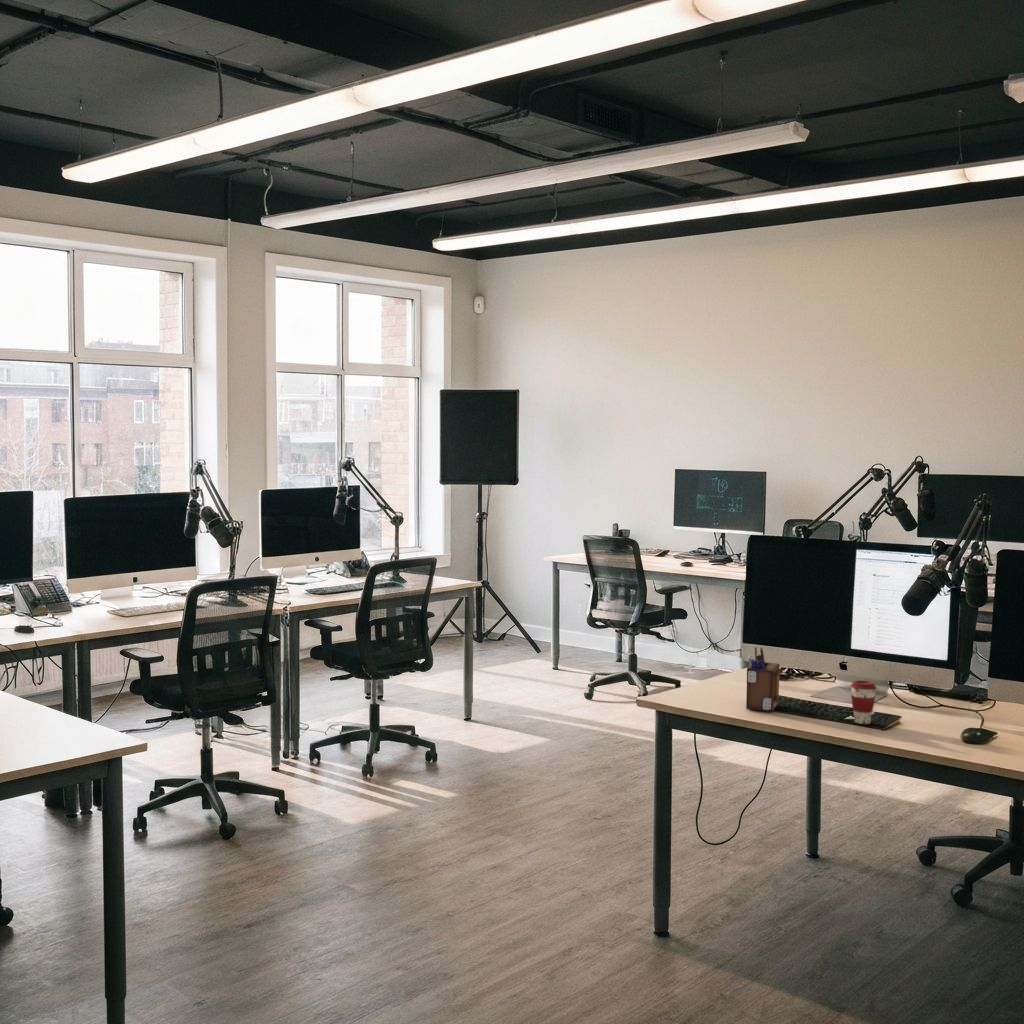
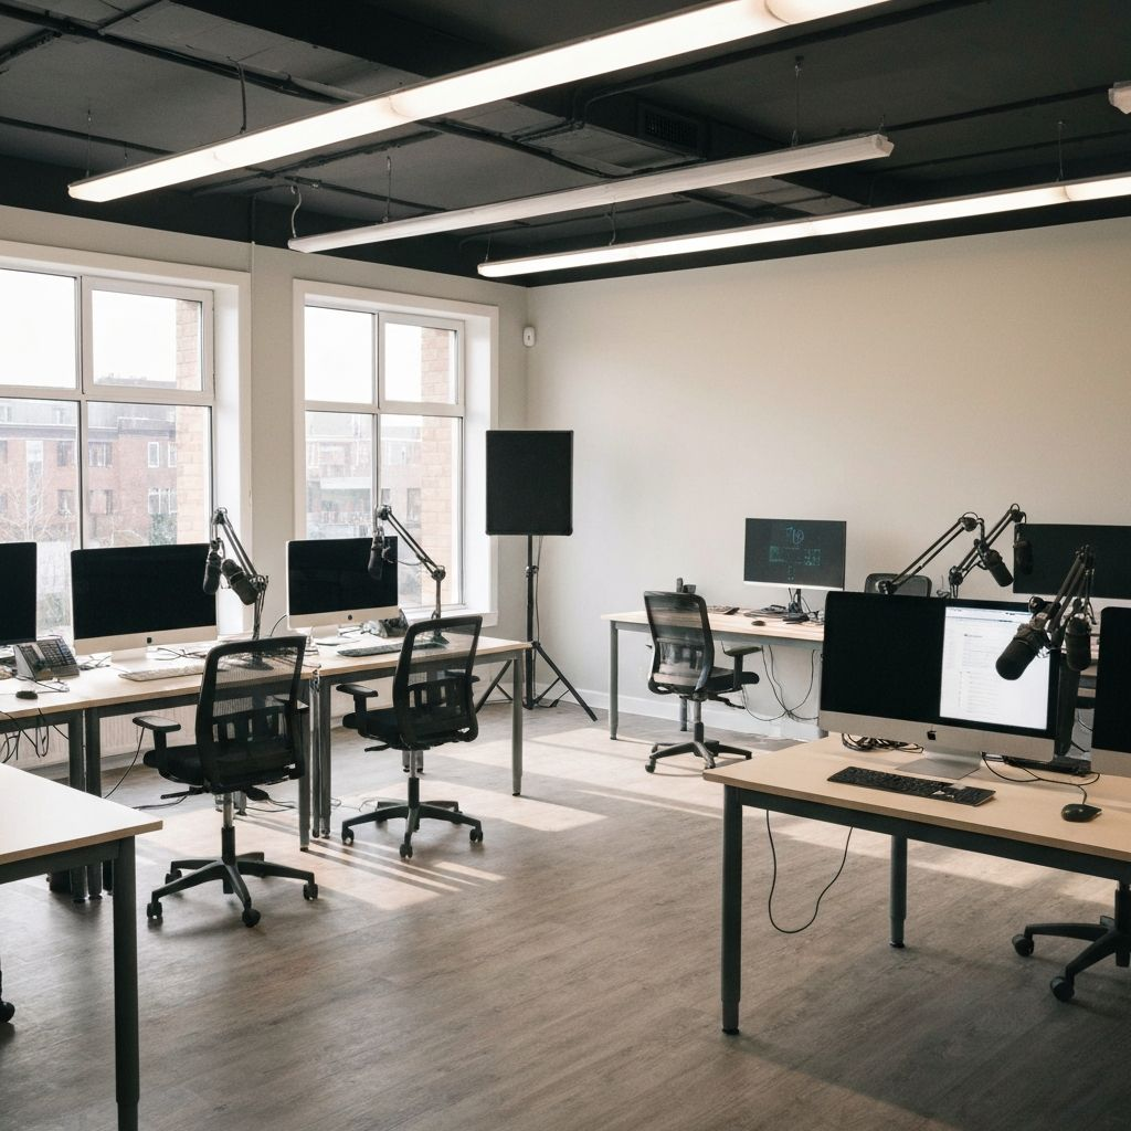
- coffee cup (863, 702)
- desk organizer (763, 678)
